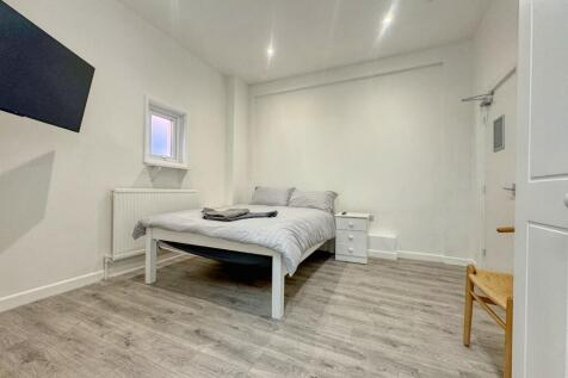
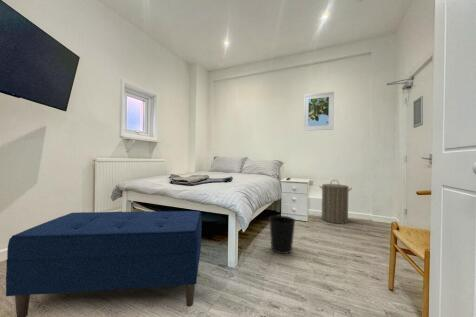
+ wastebasket (281, 234)
+ bench (125, 254)
+ laundry hamper (334, 199)
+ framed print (318, 111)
